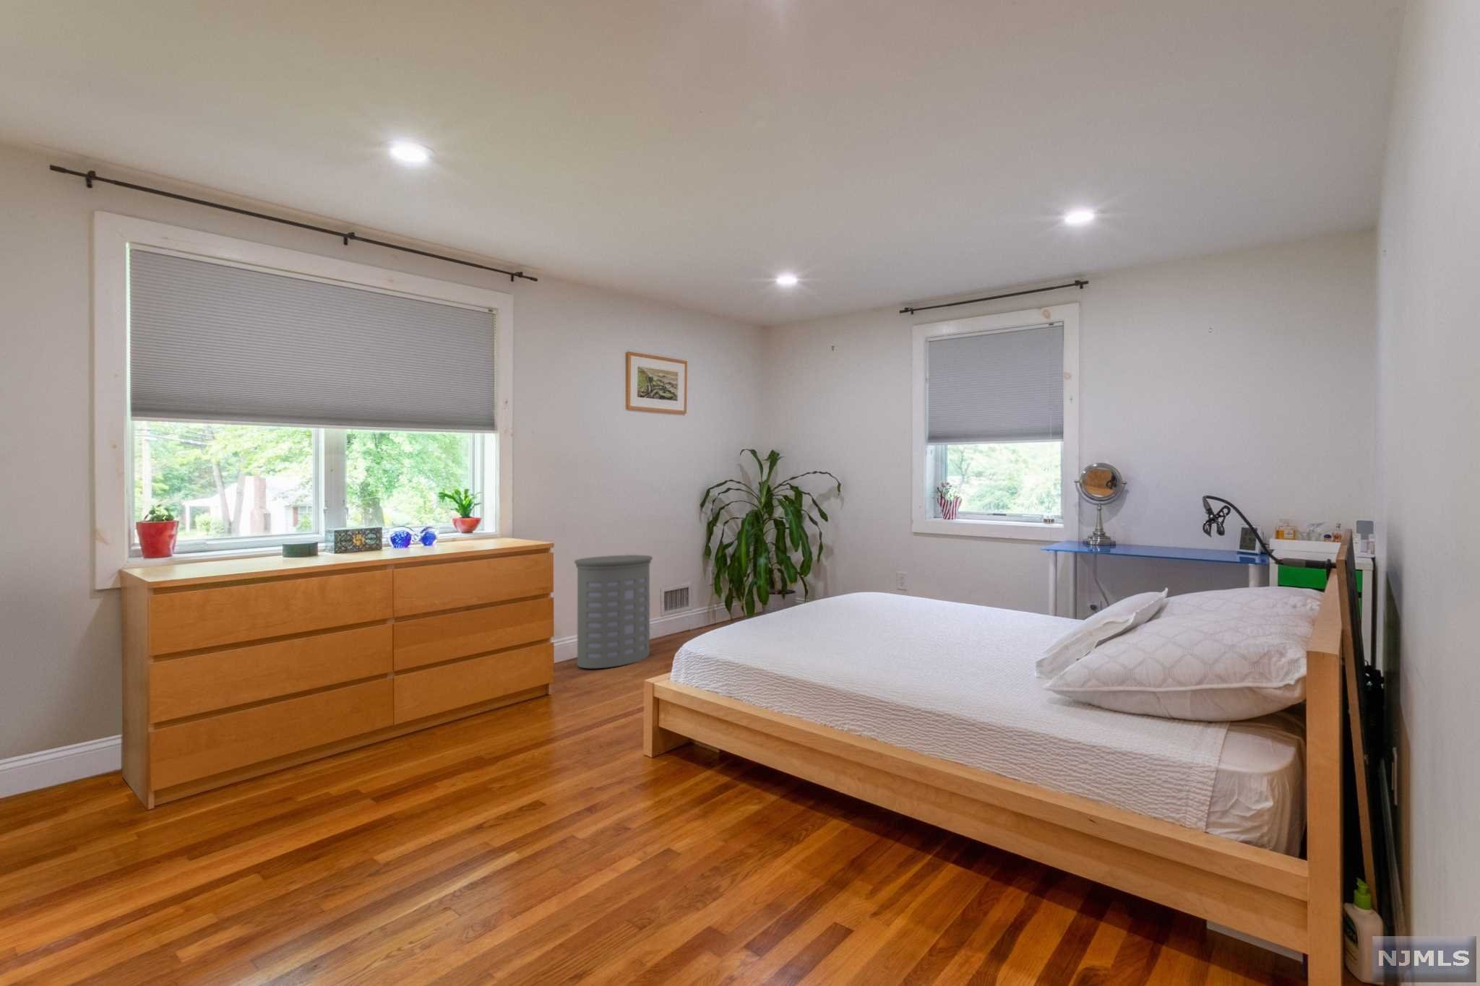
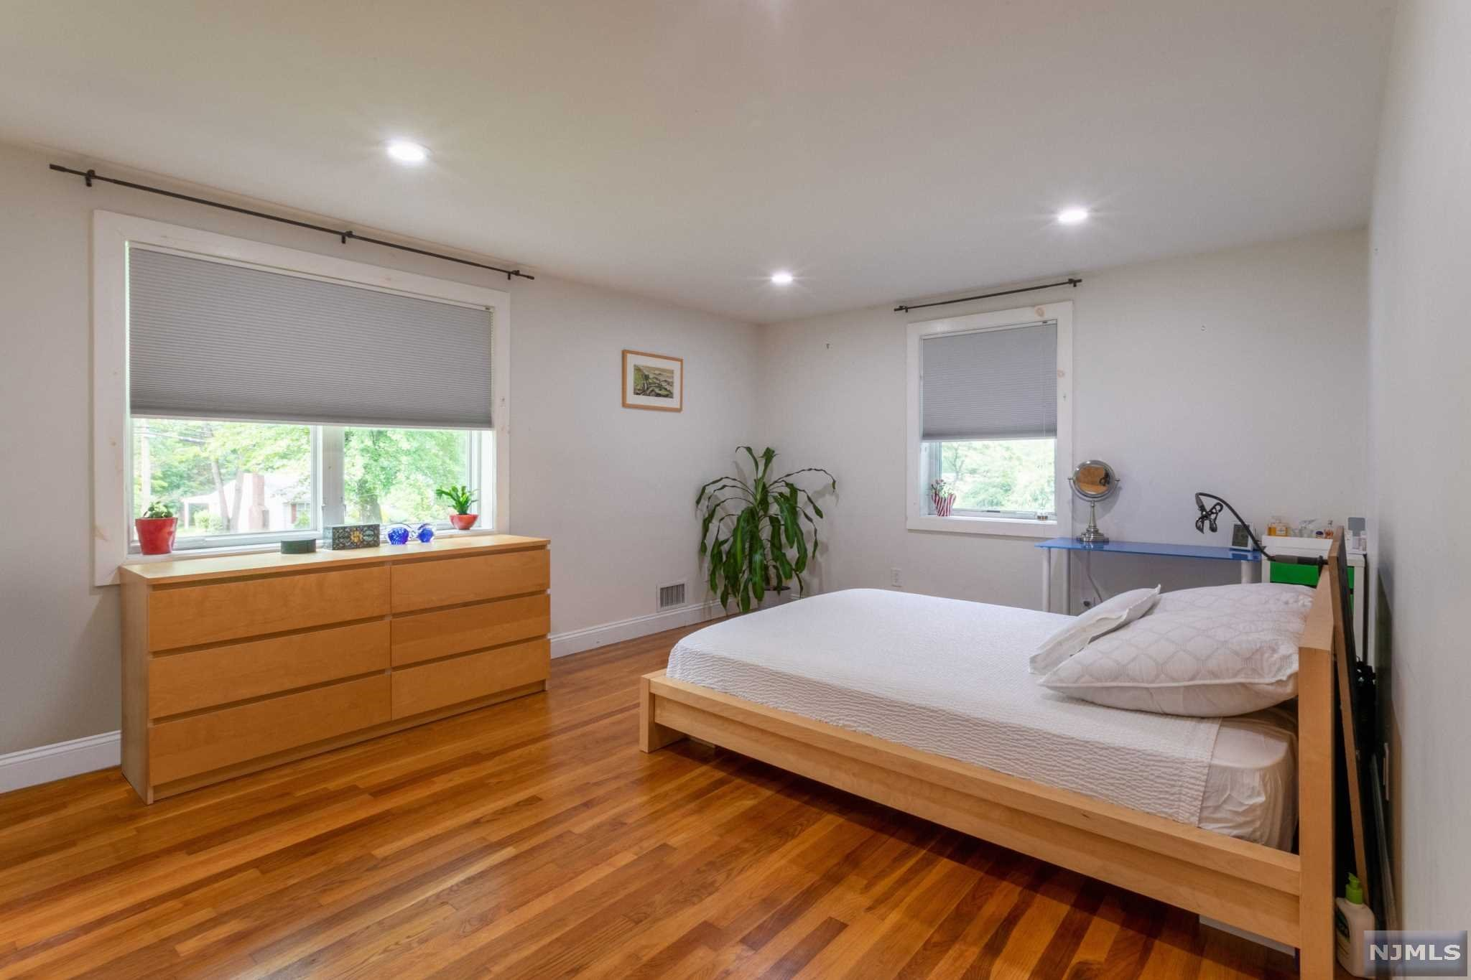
- laundry hamper (614, 609)
